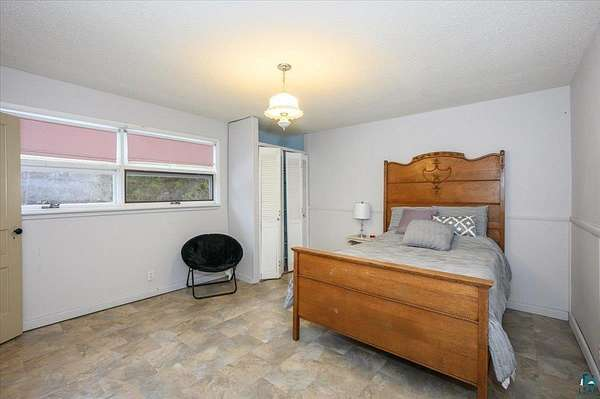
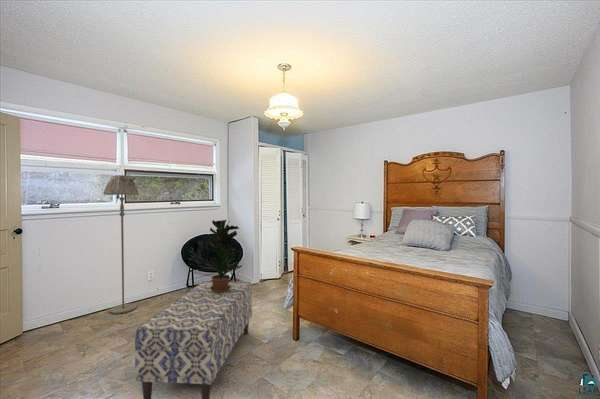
+ floor lamp (122, 242)
+ bench (206, 330)
+ potted plant (220, 254)
